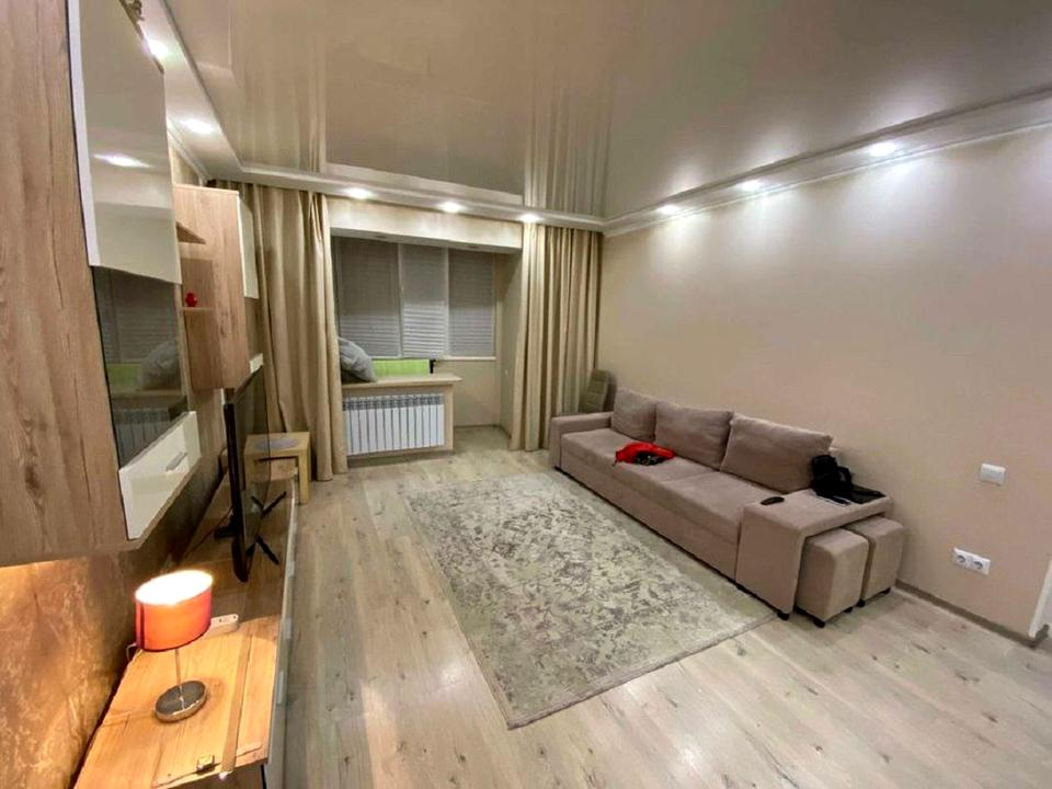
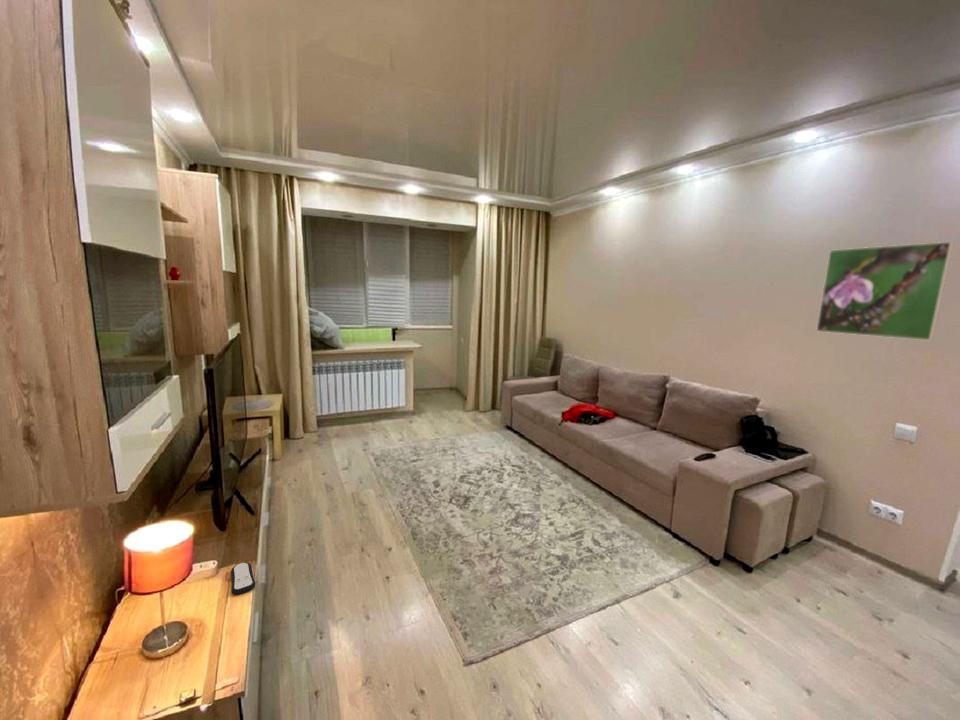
+ remote control (242, 577)
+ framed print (877, 291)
